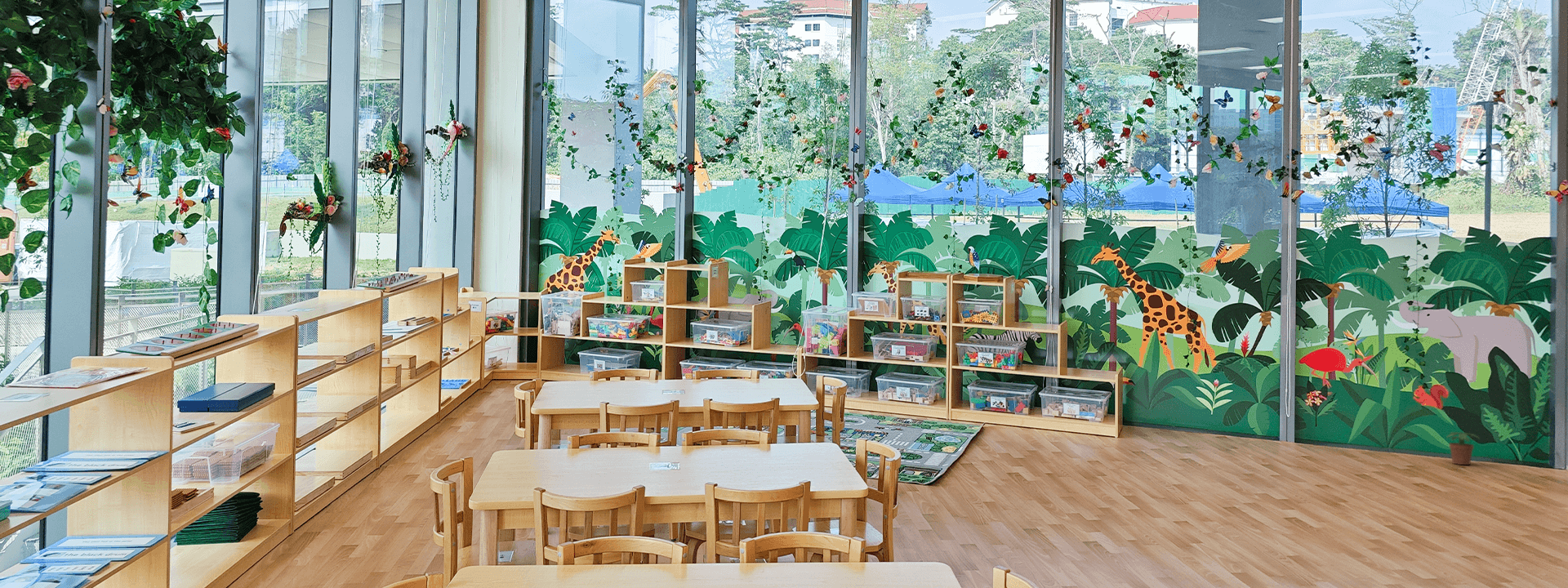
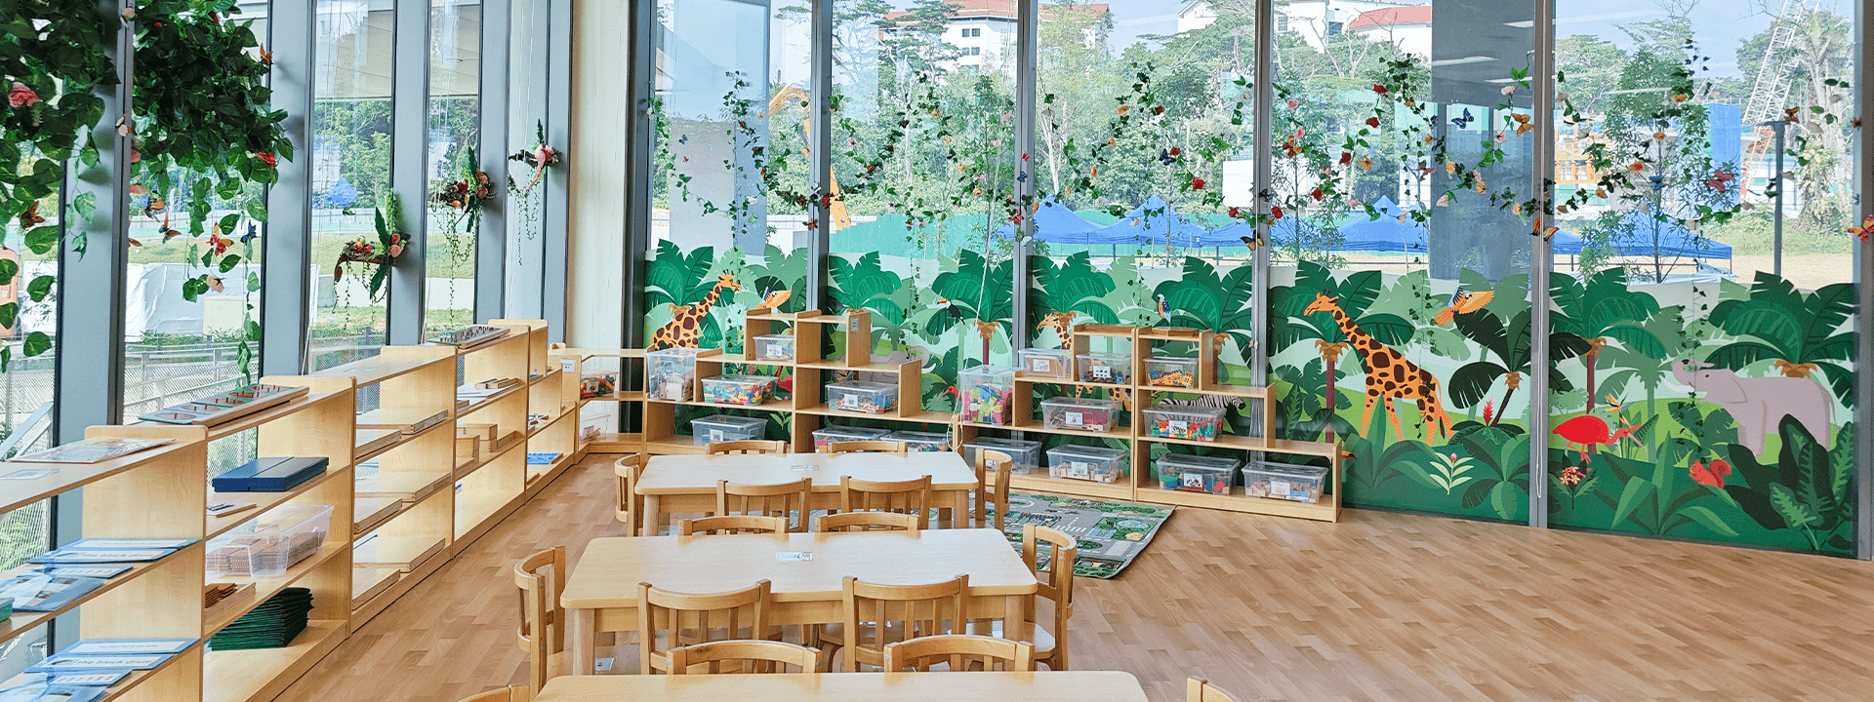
- potted plant (1462, 448)
